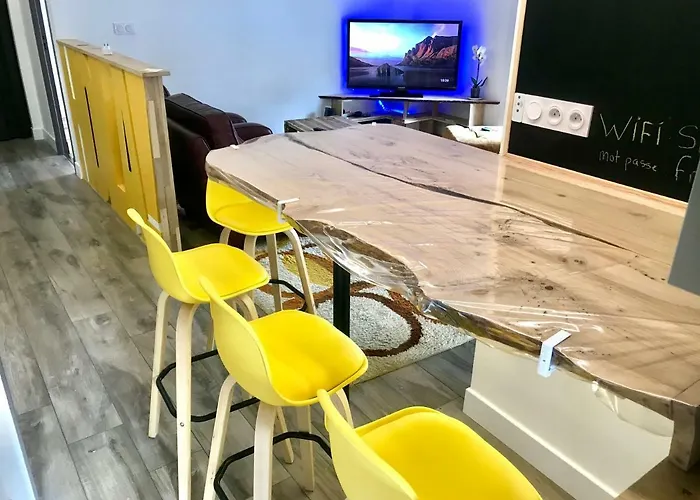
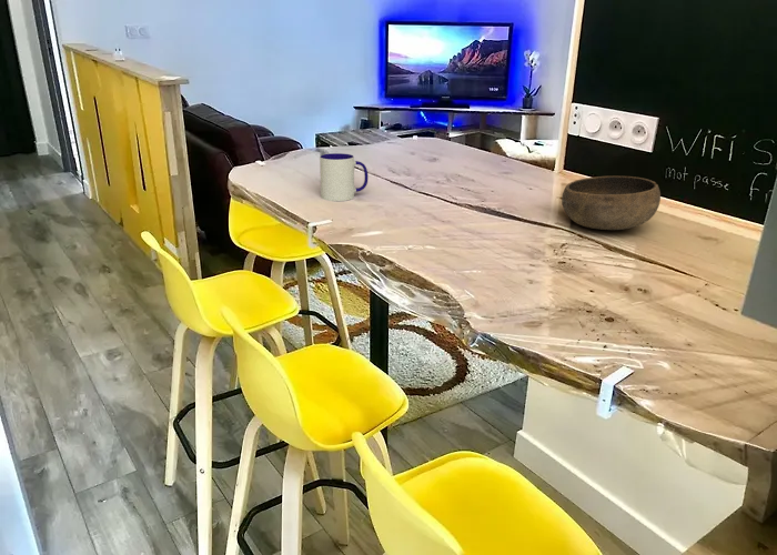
+ bowl (609, 204)
+ mug (344, 176)
